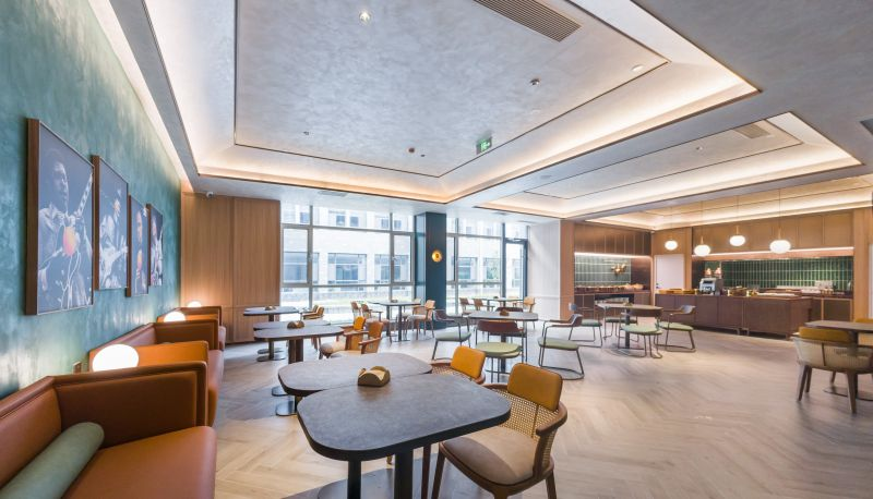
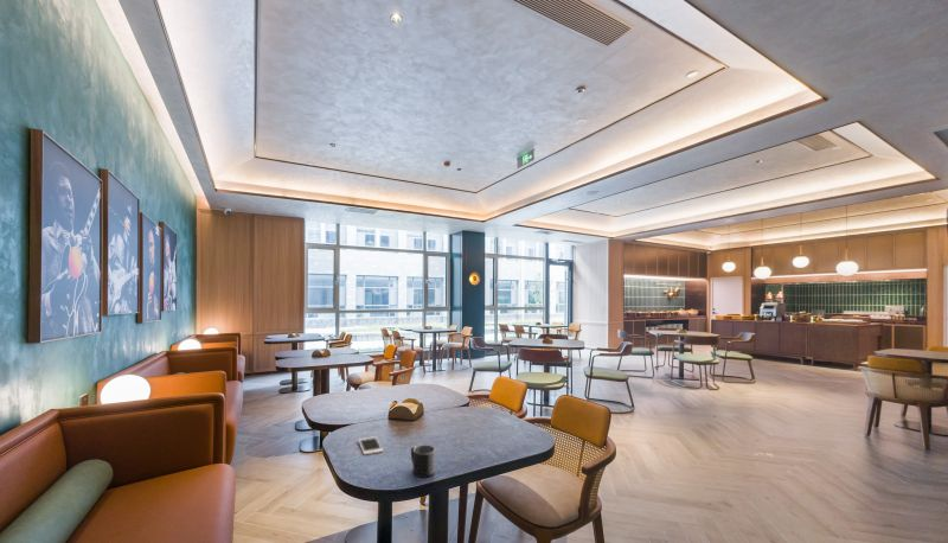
+ mug (421, 459)
+ cell phone (370, 445)
